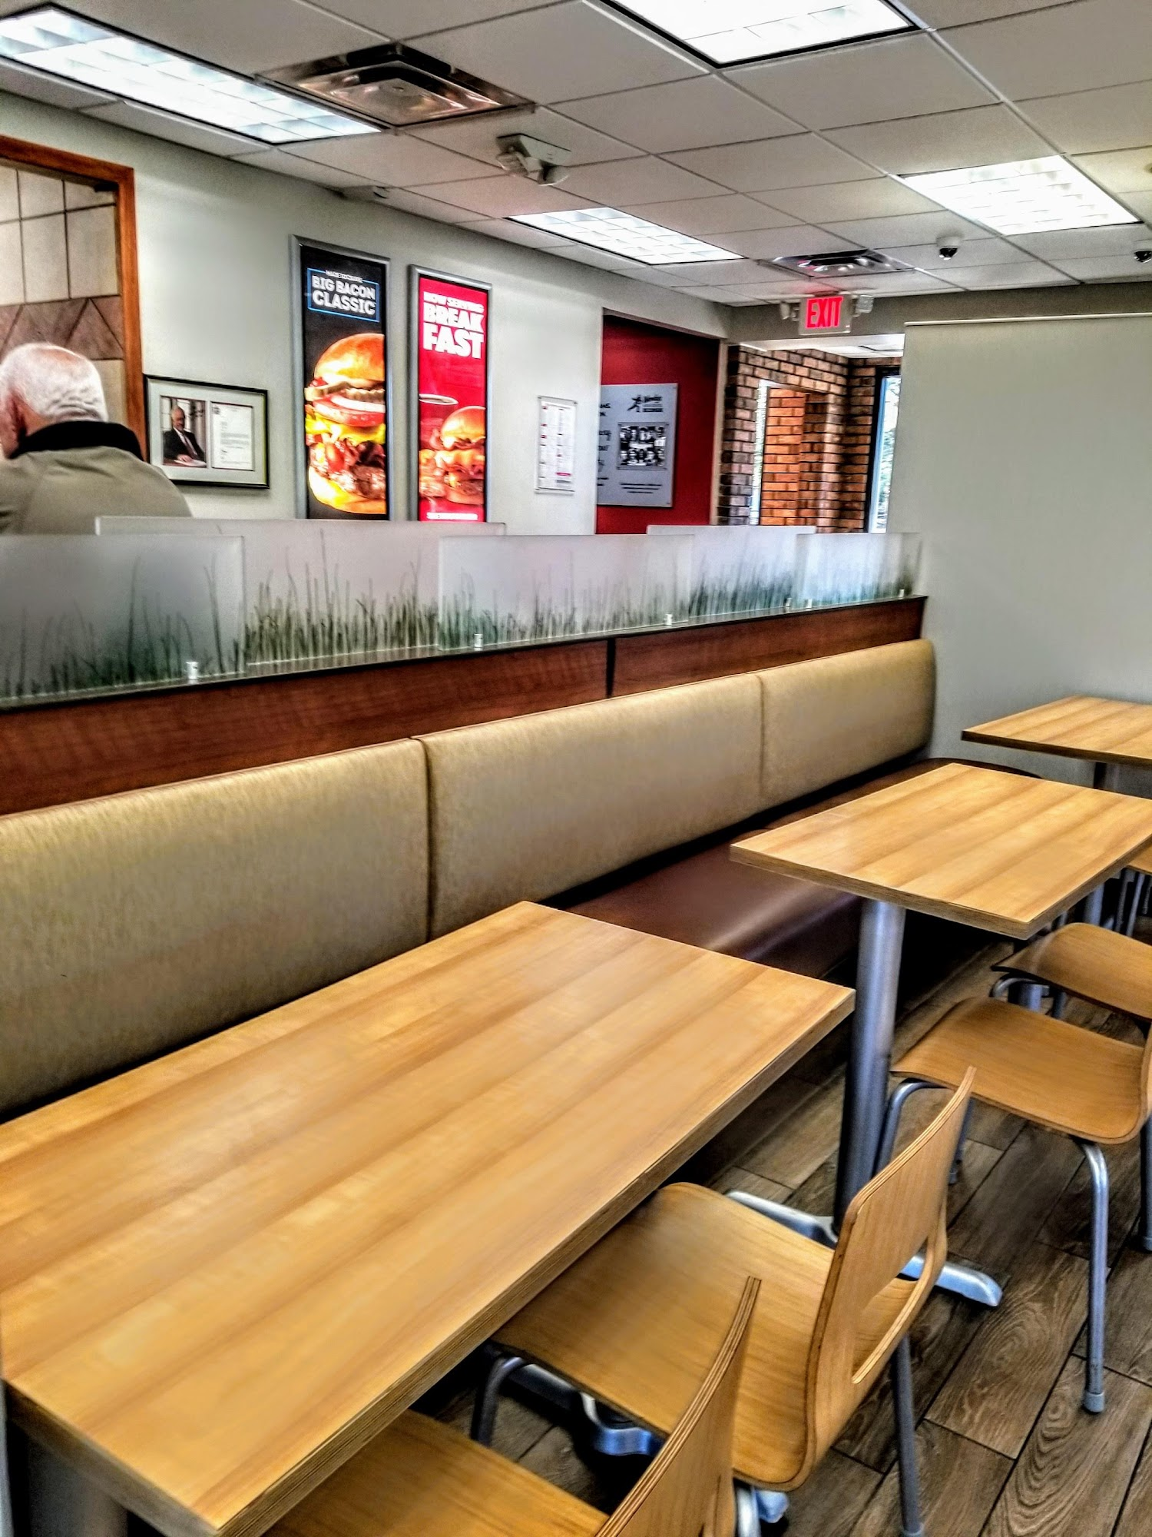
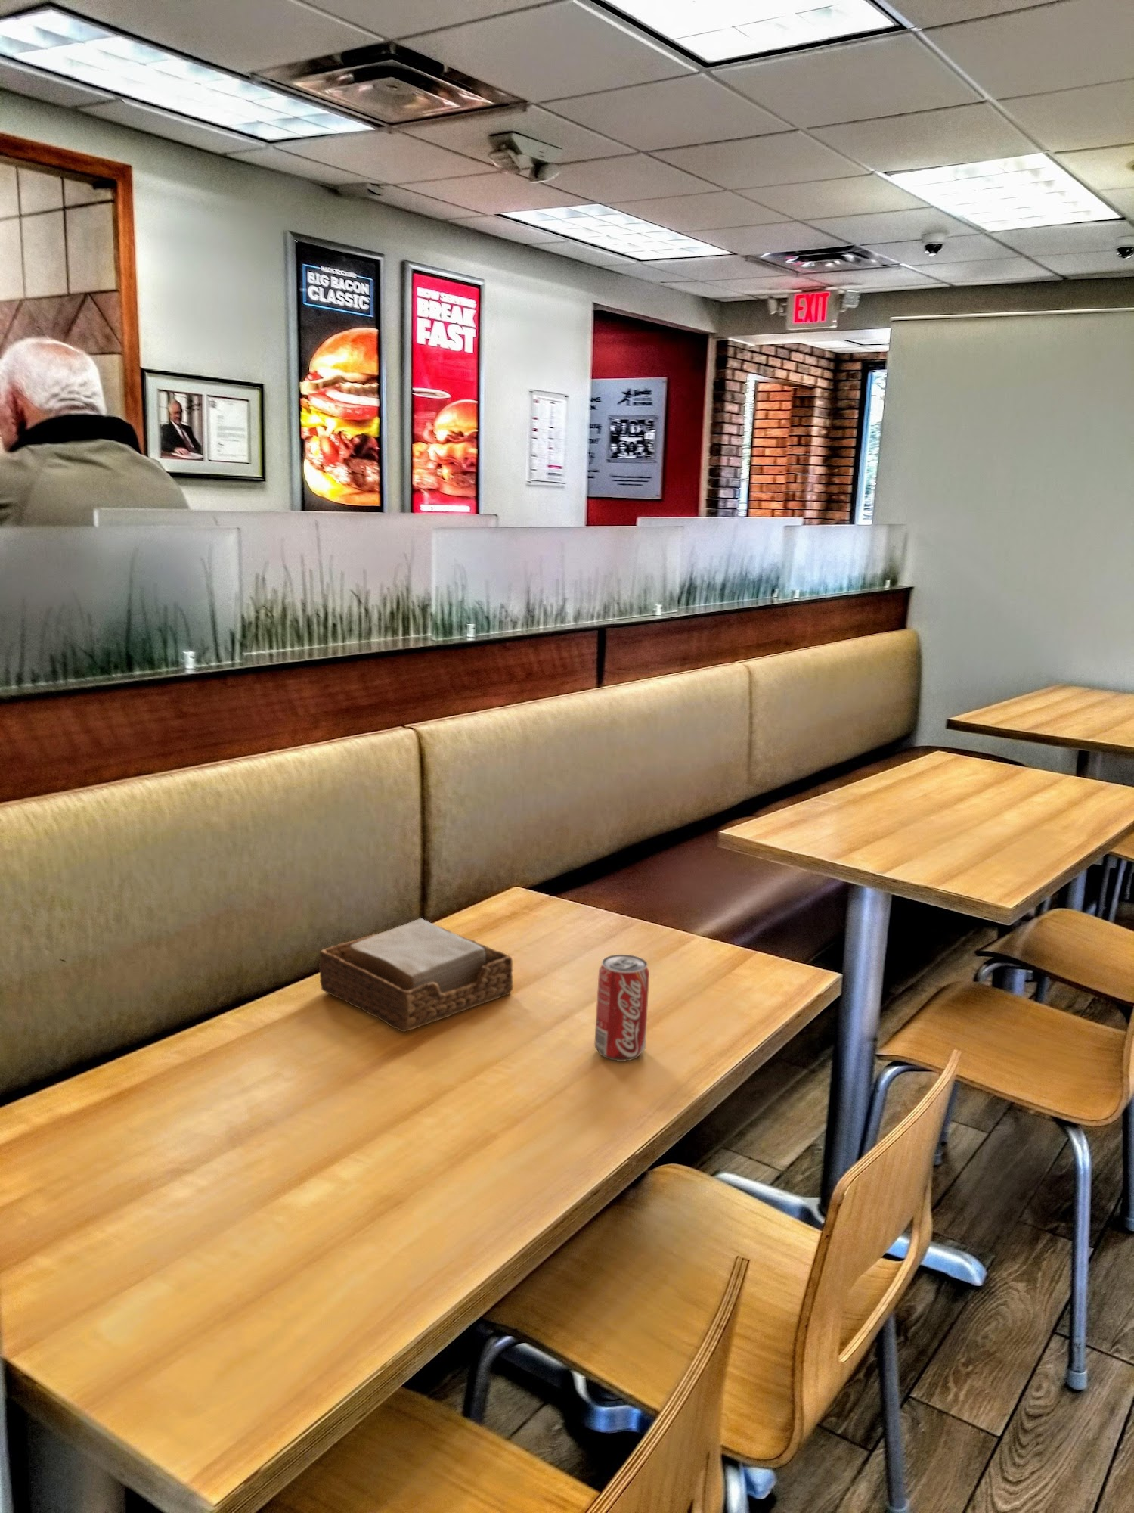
+ napkin holder (416, 966)
+ soda can (622, 1007)
